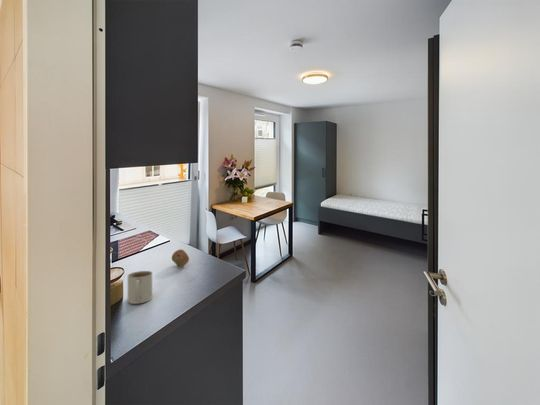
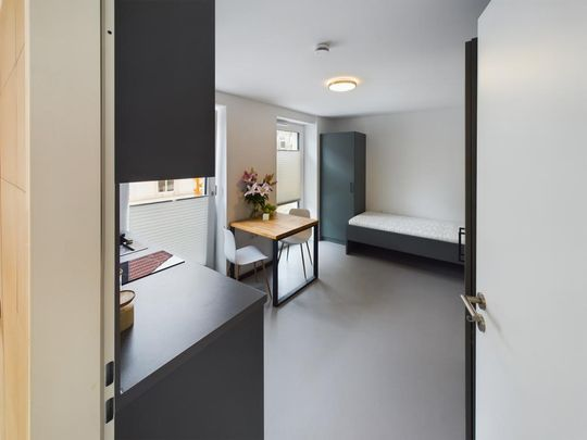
- fruit (180, 257)
- mug (139, 288)
